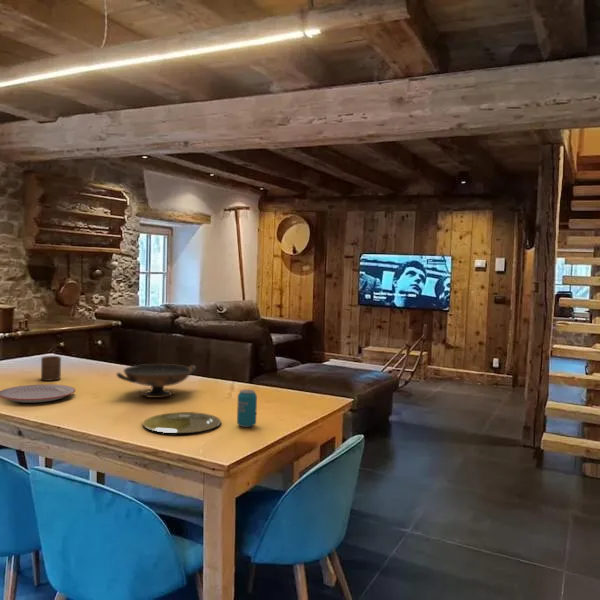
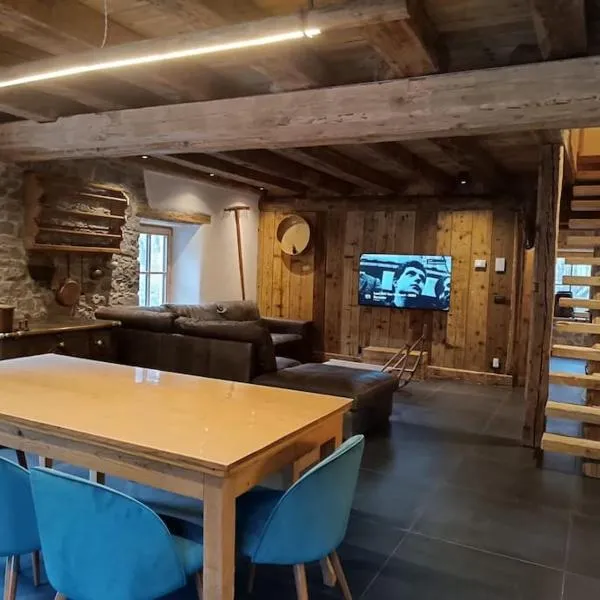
- decorative bowl (157, 381)
- beverage can (247, 408)
- plate (37, 394)
- cup (51, 368)
- plate (182, 422)
